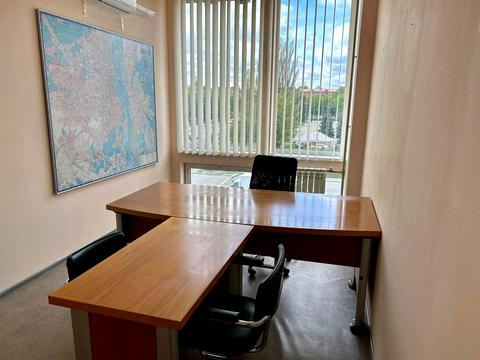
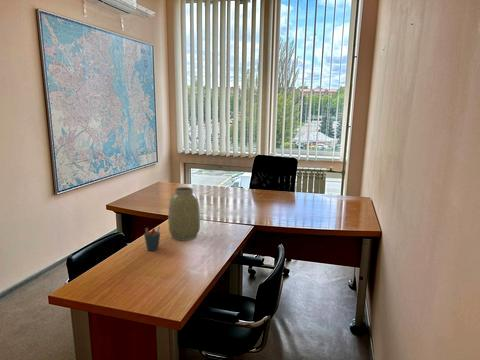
+ vase (184, 212)
+ pen holder (152, 237)
